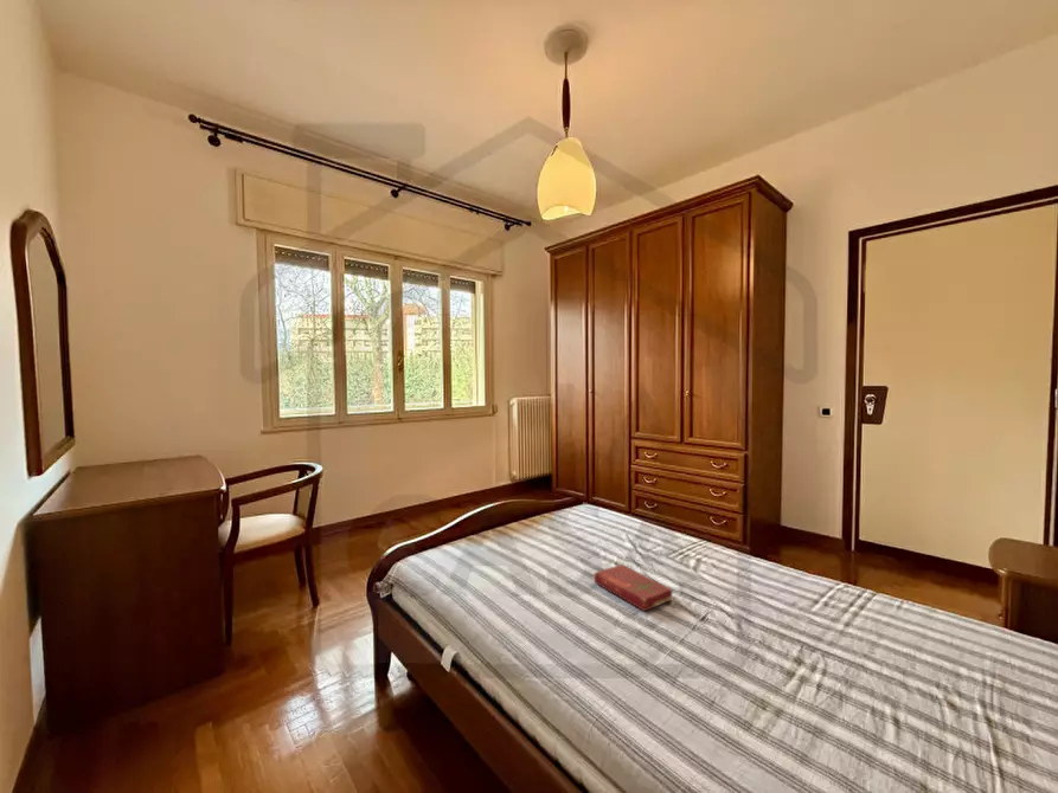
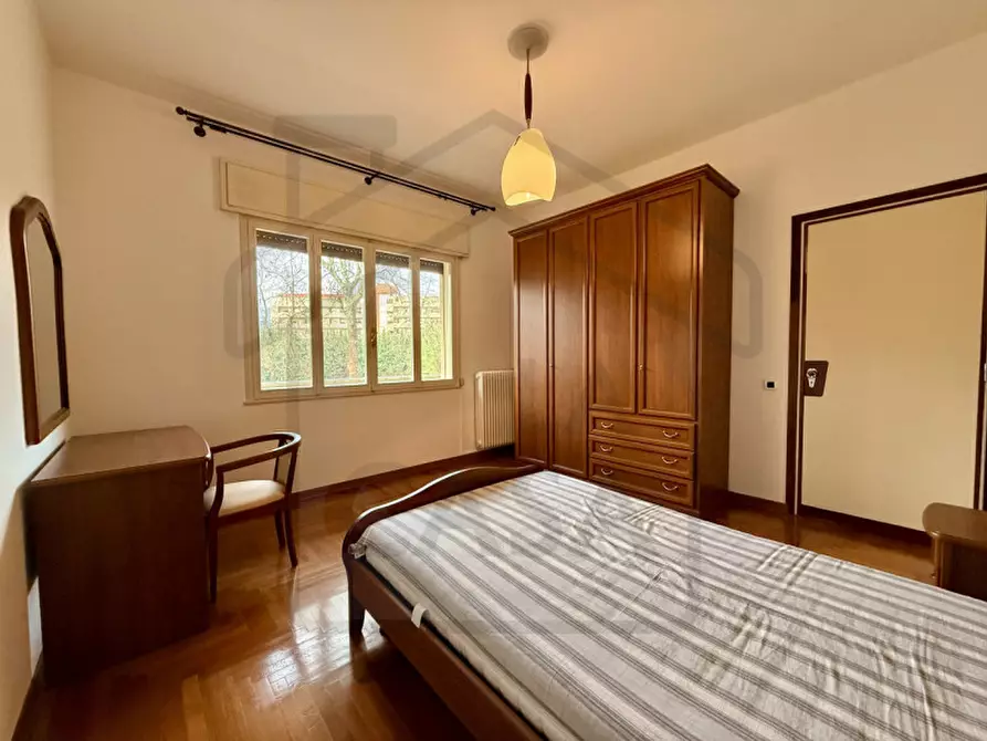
- book (630, 585)
